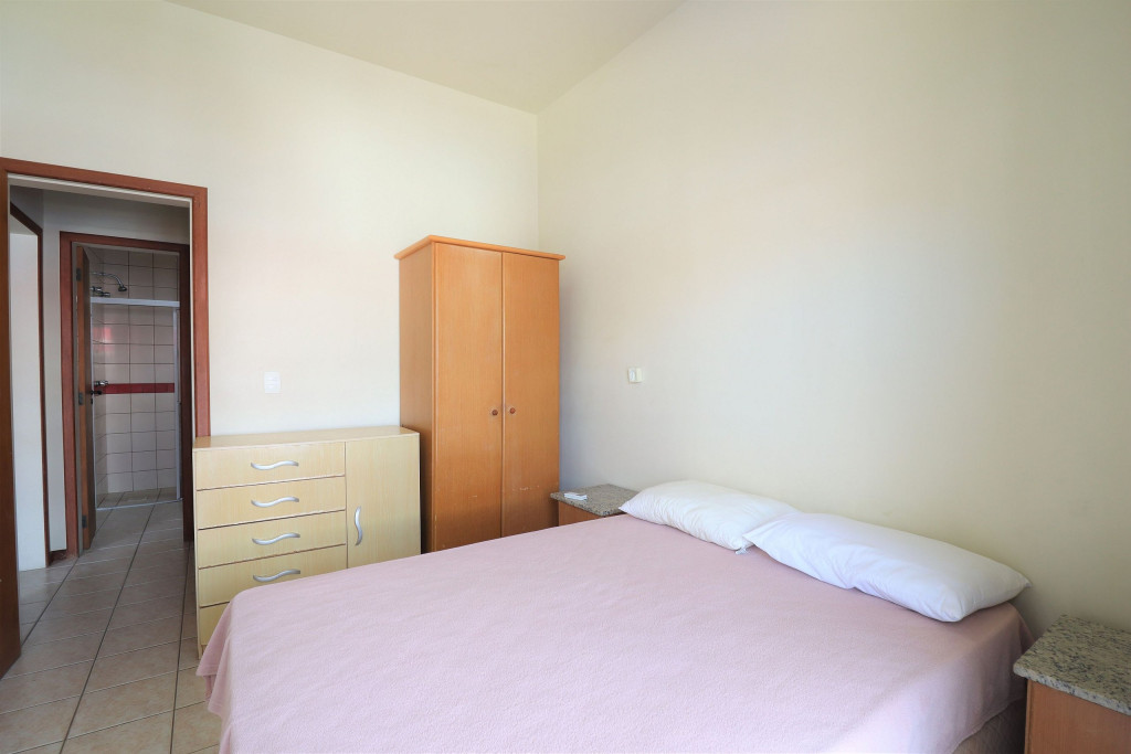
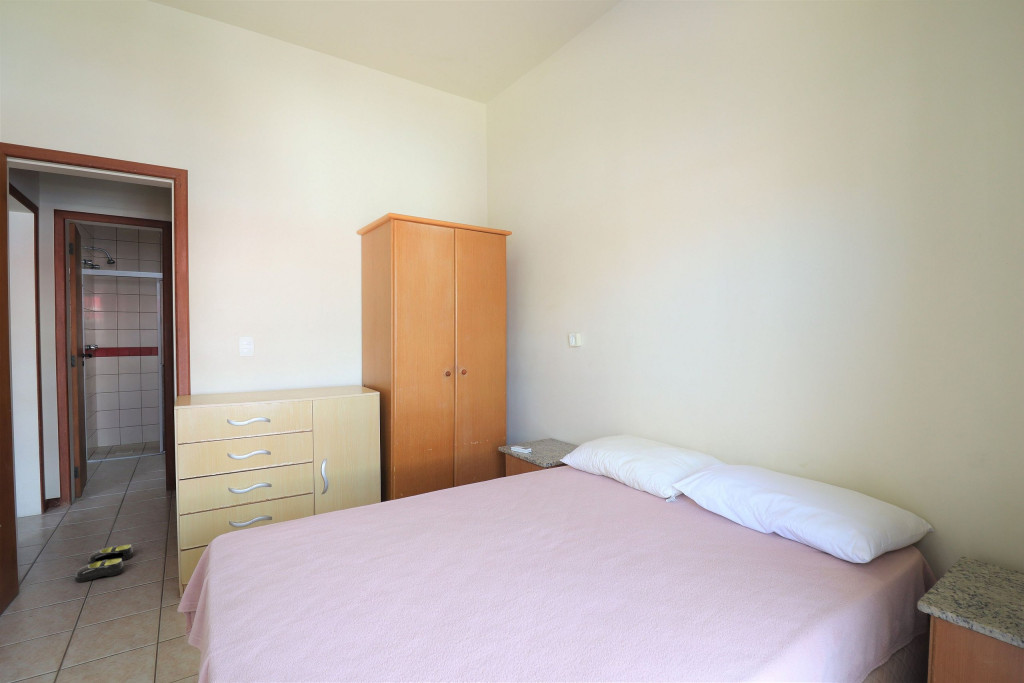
+ slippers (105, 561)
